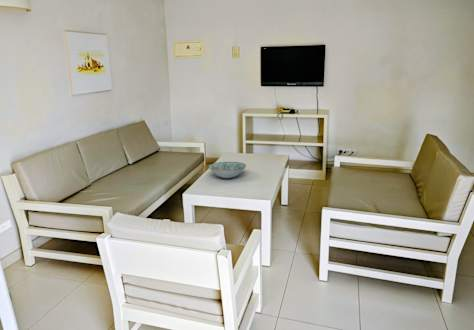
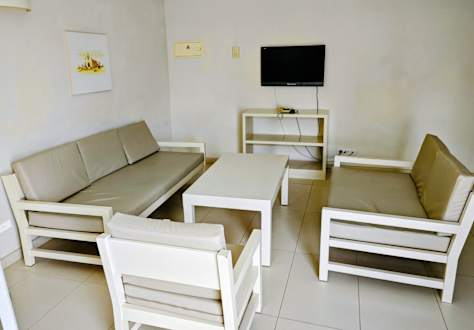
- decorative bowl (227, 171)
